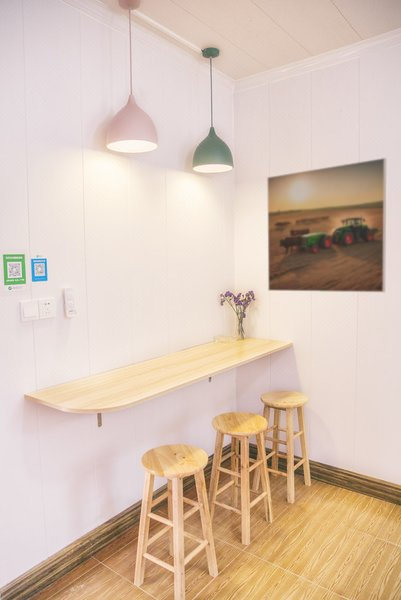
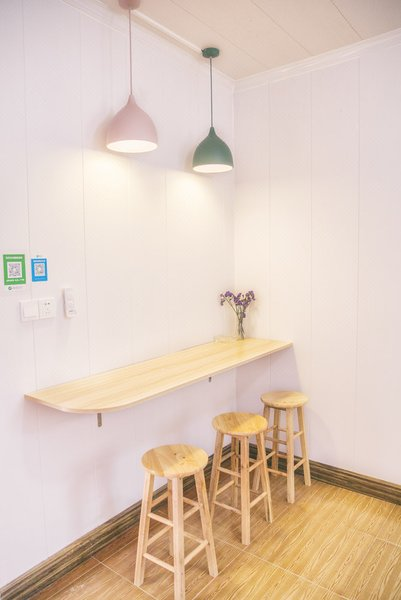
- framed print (322, 230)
